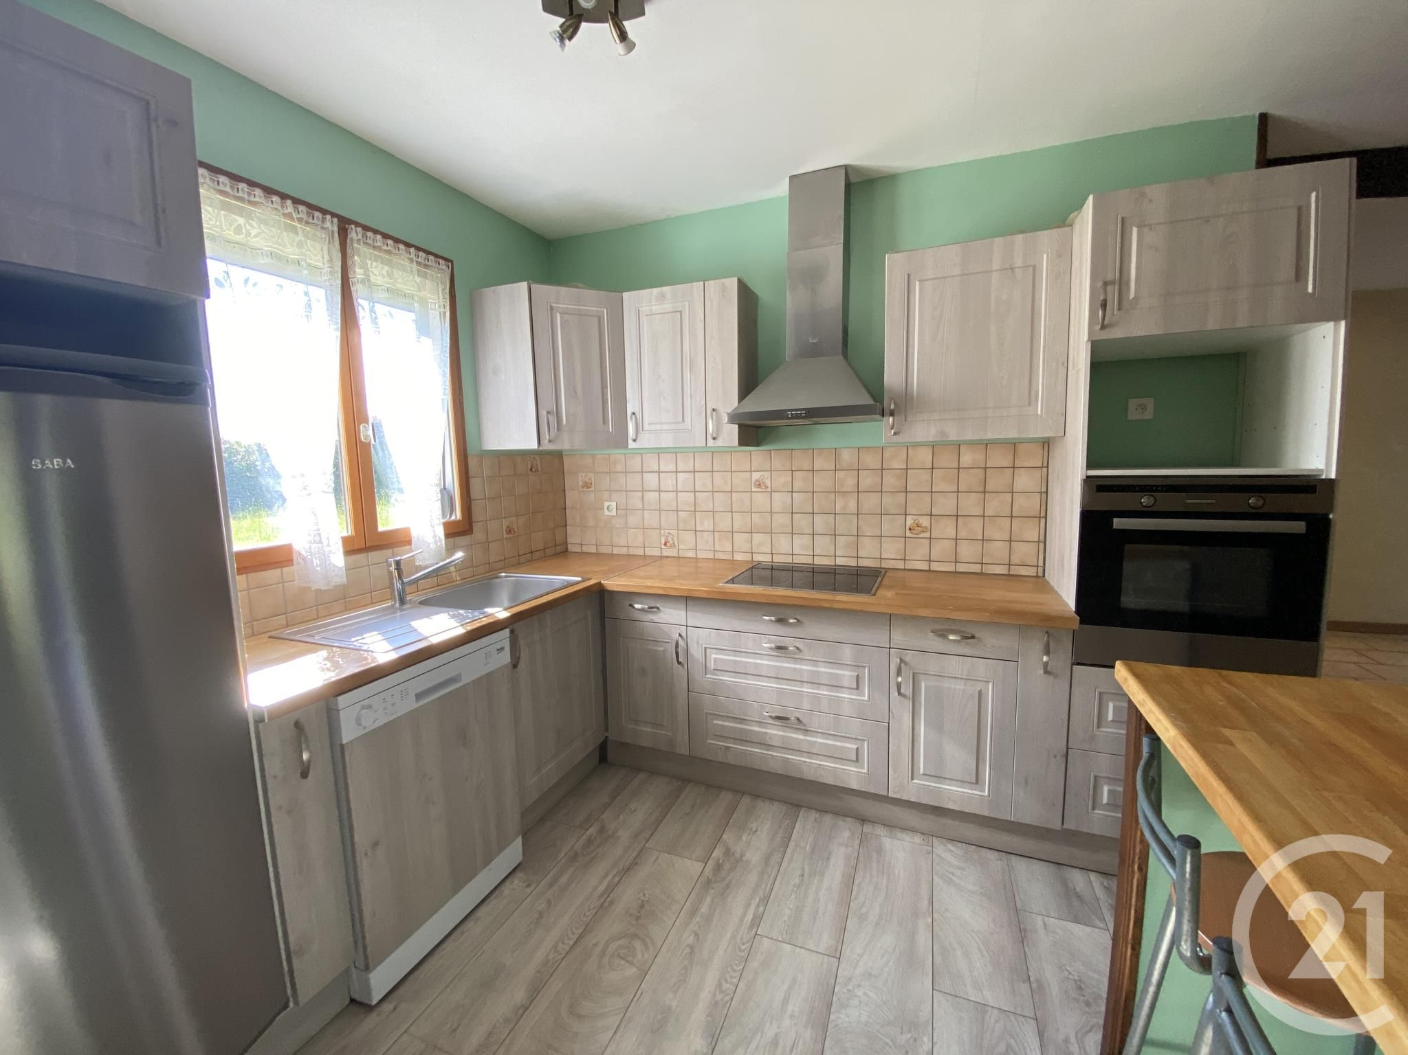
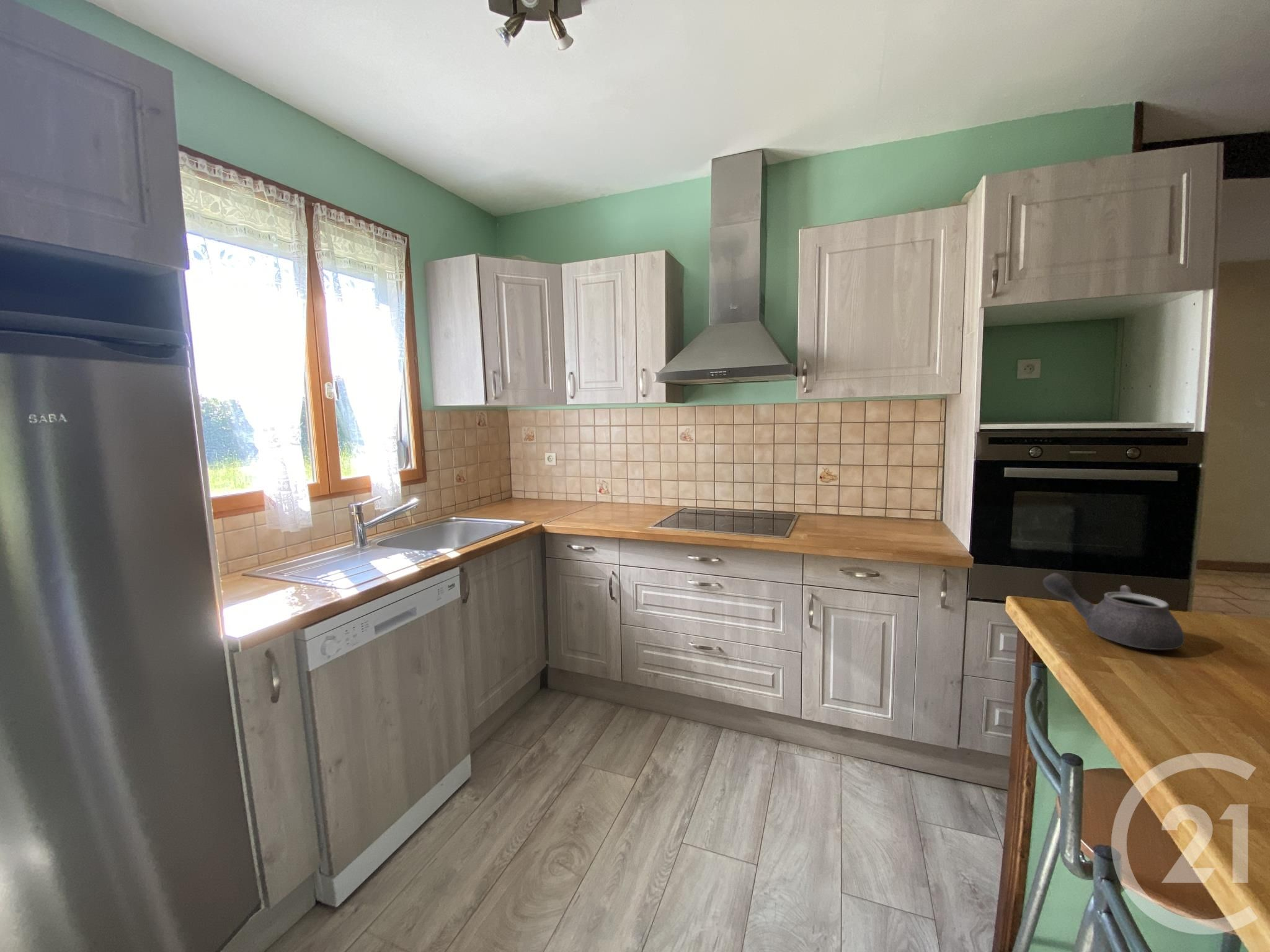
+ teapot (1108, 607)
